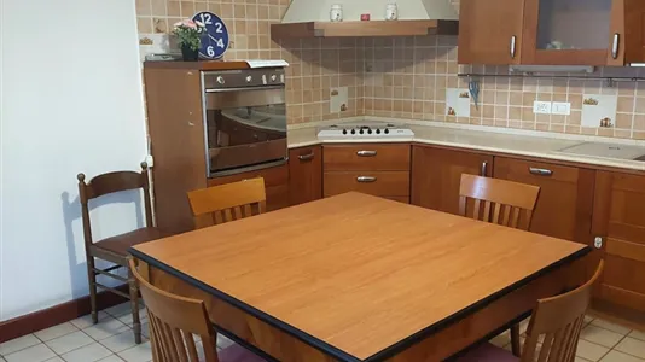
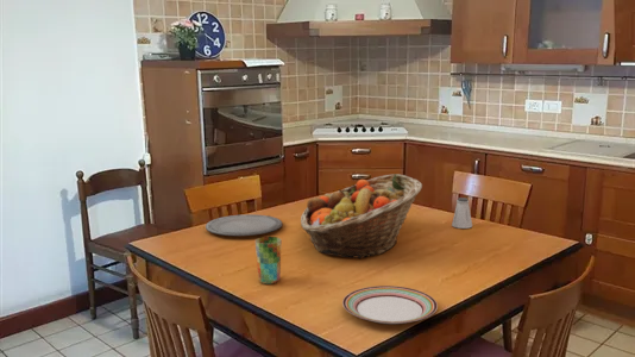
+ saltshaker (461, 212)
+ fruit basket (359, 212)
+ plate (244, 225)
+ cup (269, 261)
+ plate (389, 306)
